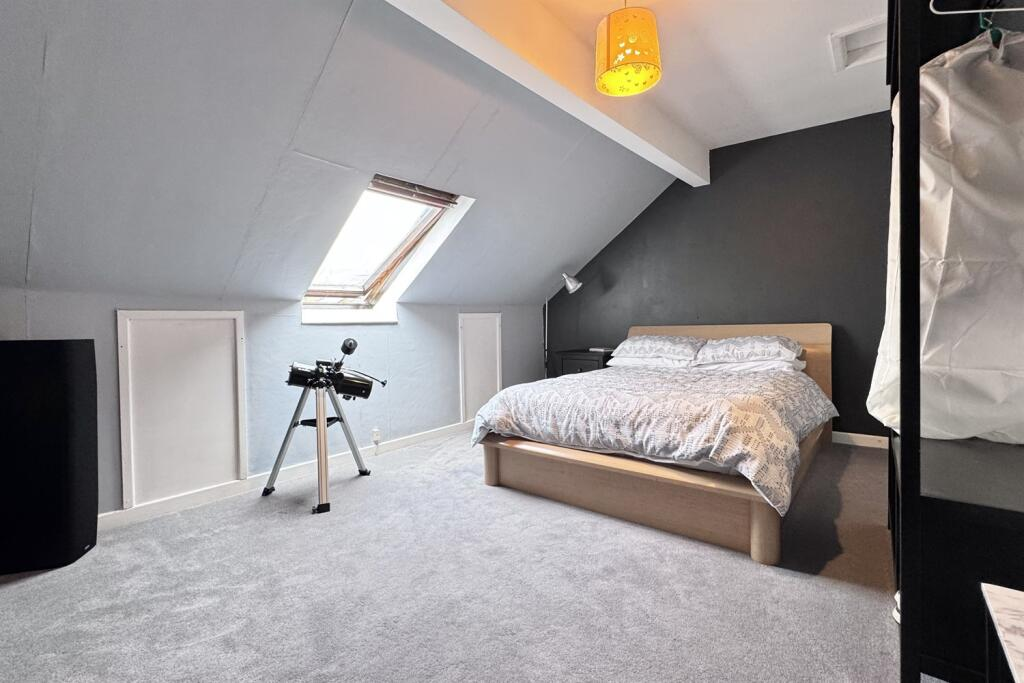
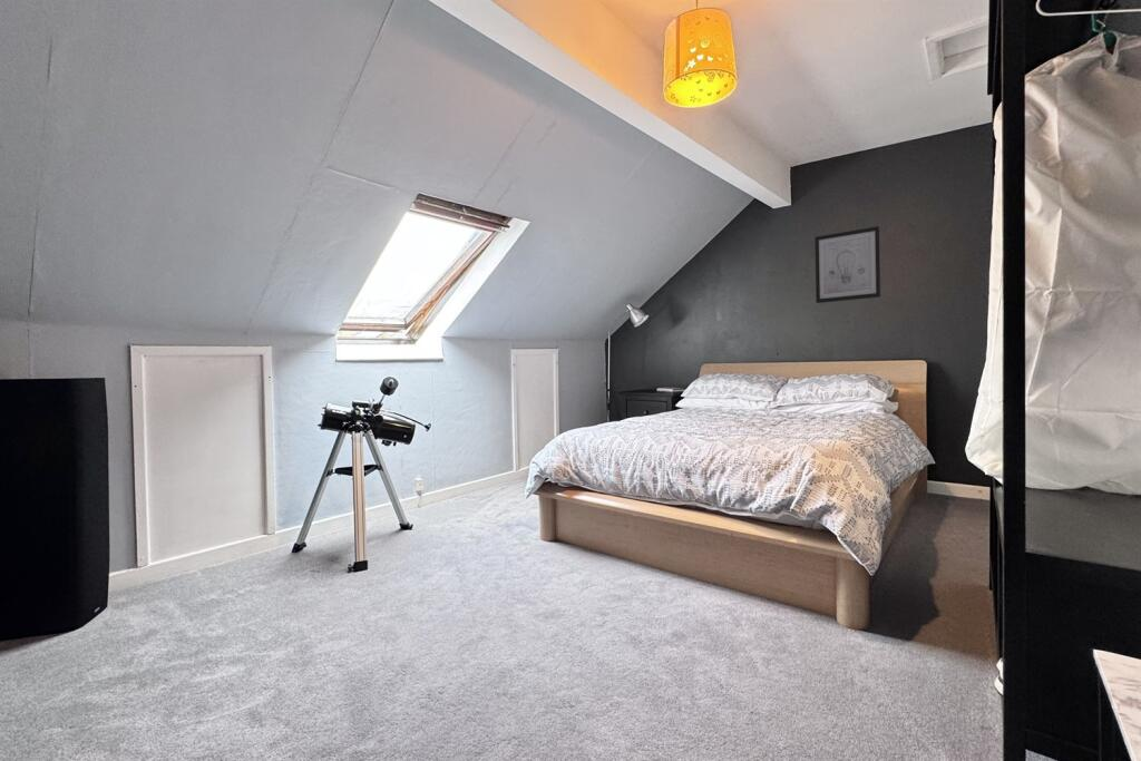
+ wall art (846, 265)
